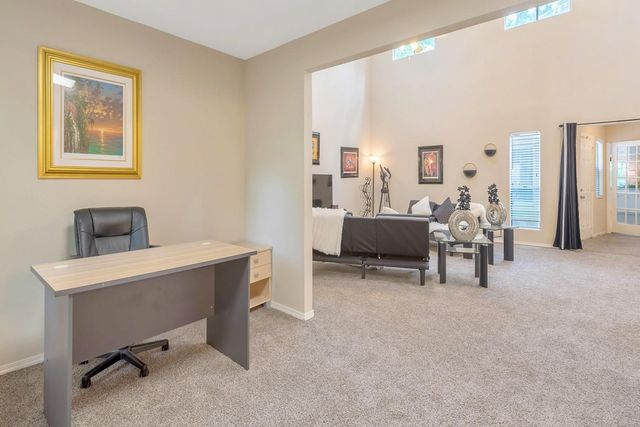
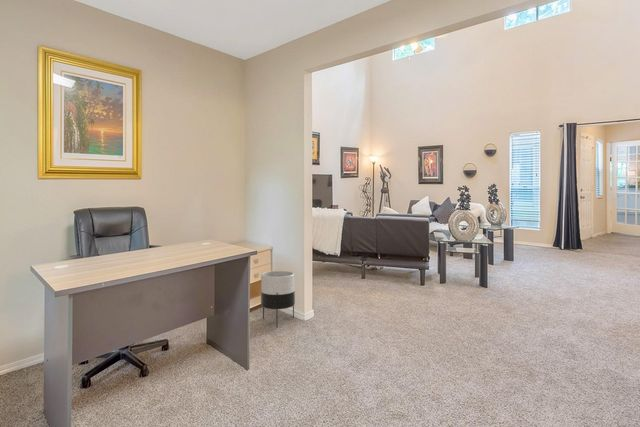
+ planter (278, 297)
